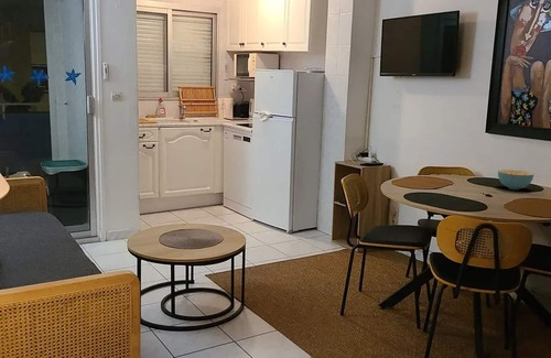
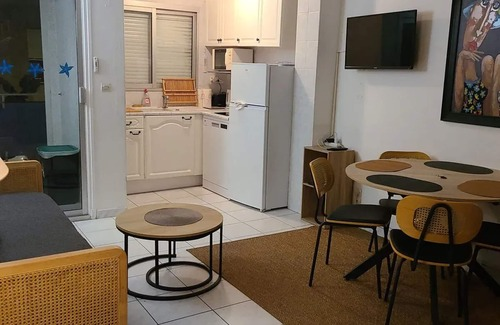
- cereal bowl (515, 180)
